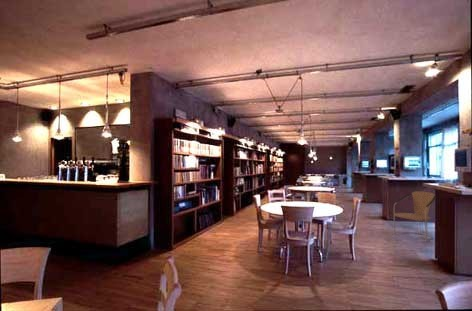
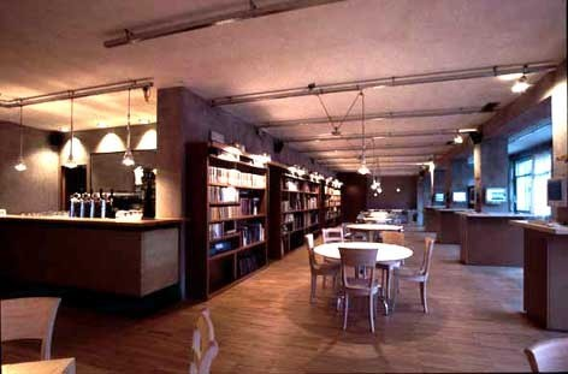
- armchair (415, 214)
